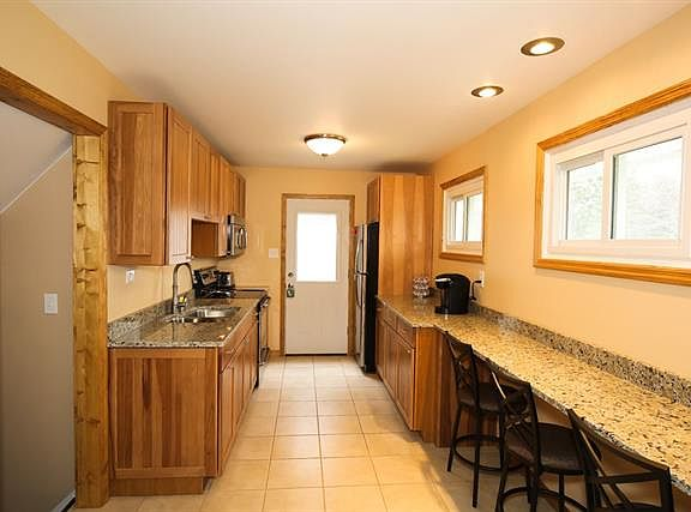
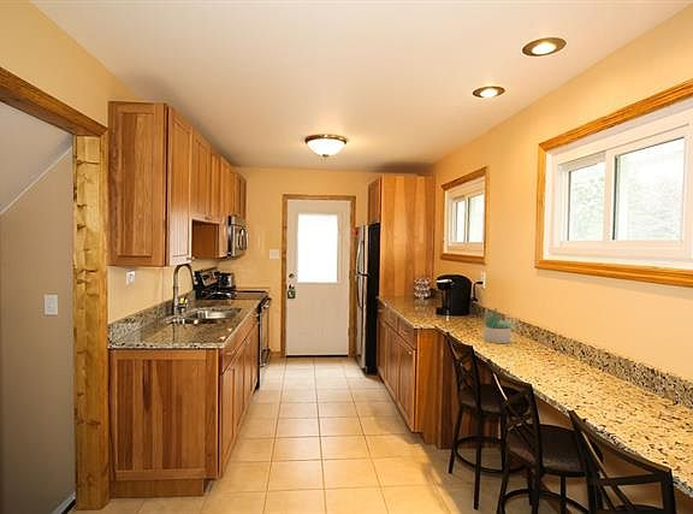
+ succulent plant (497, 324)
